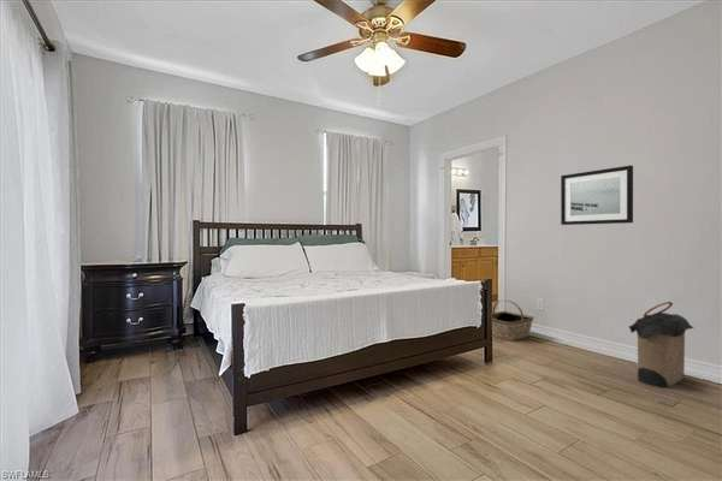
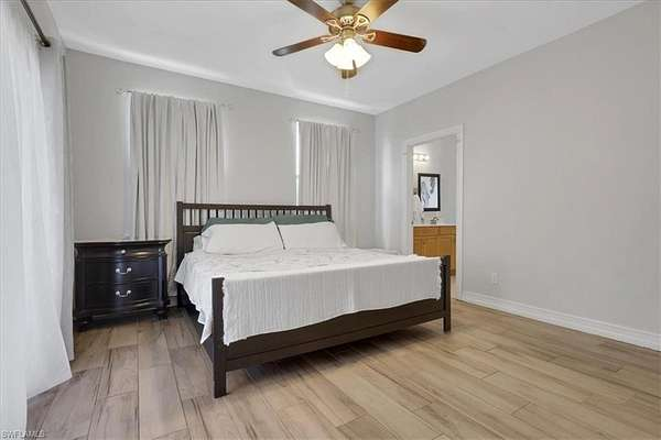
- basket (507, 317)
- laundry hamper (659, 338)
- wall art (593, 197)
